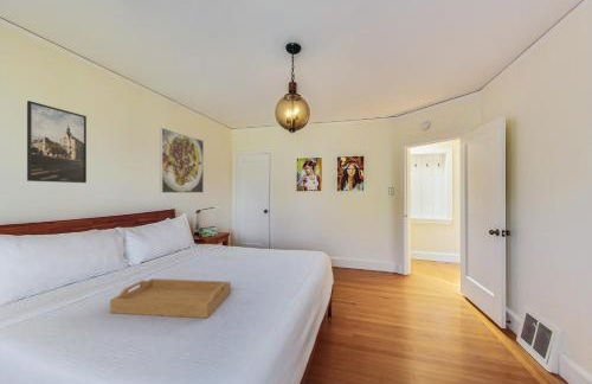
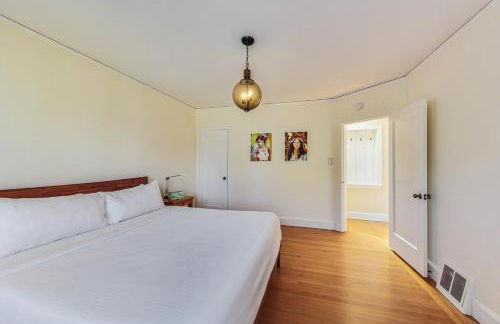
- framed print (59, 145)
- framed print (184, 164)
- serving tray (175, 294)
